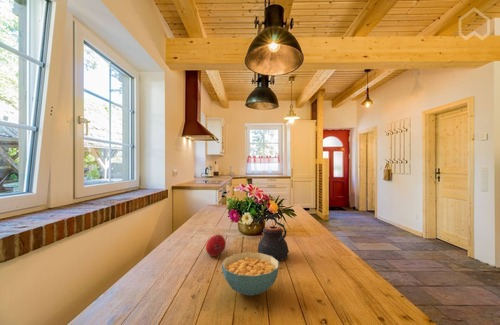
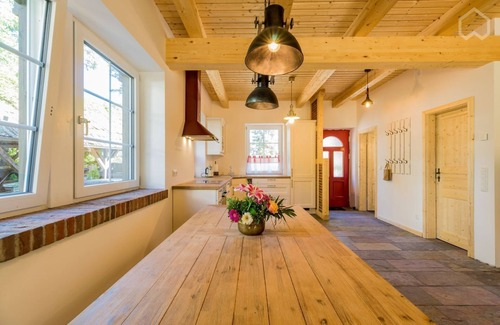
- teapot (273, 234)
- fruit (215, 244)
- cereal bowl (250, 276)
